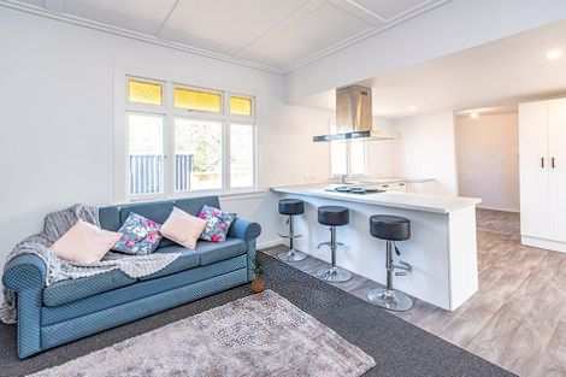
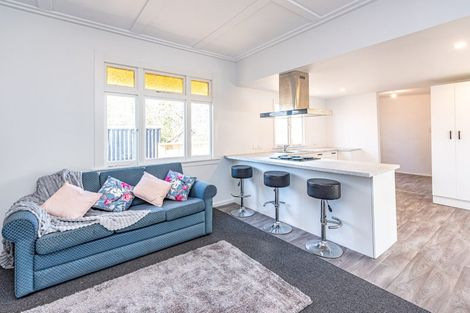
- potted plant (257, 271)
